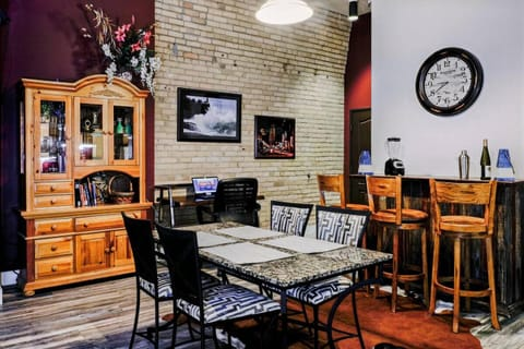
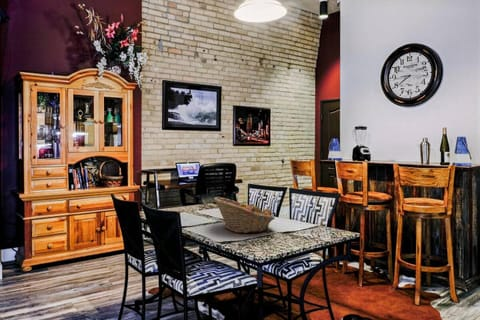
+ fruit basket (243, 213)
